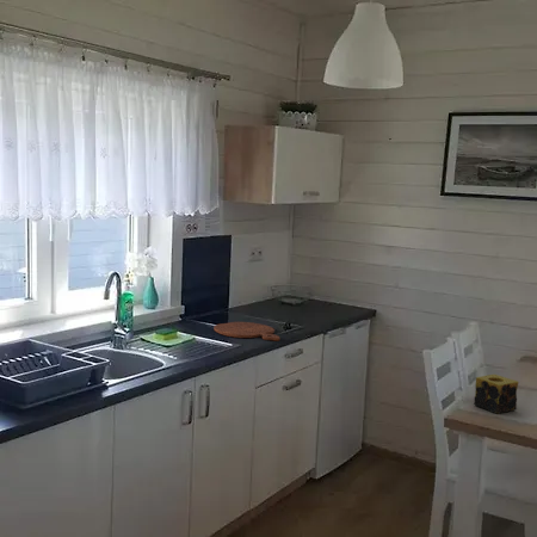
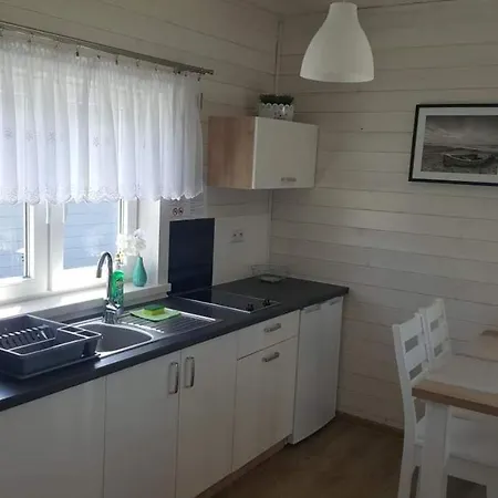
- cutting board (251, 331)
- candle (495, 393)
